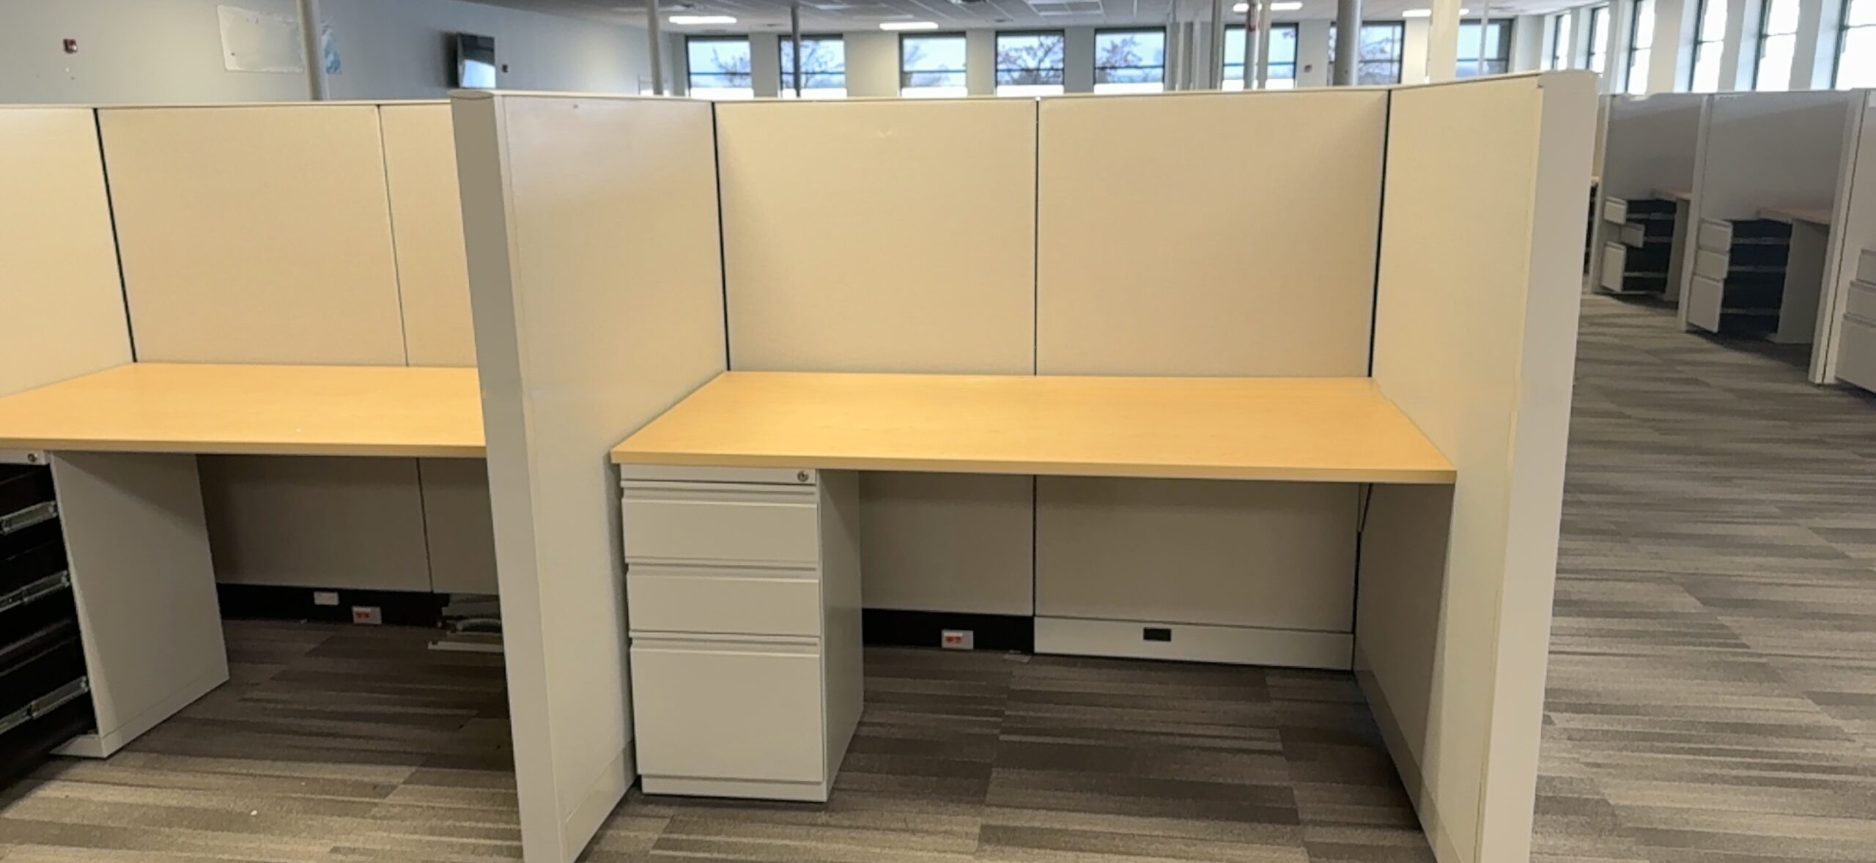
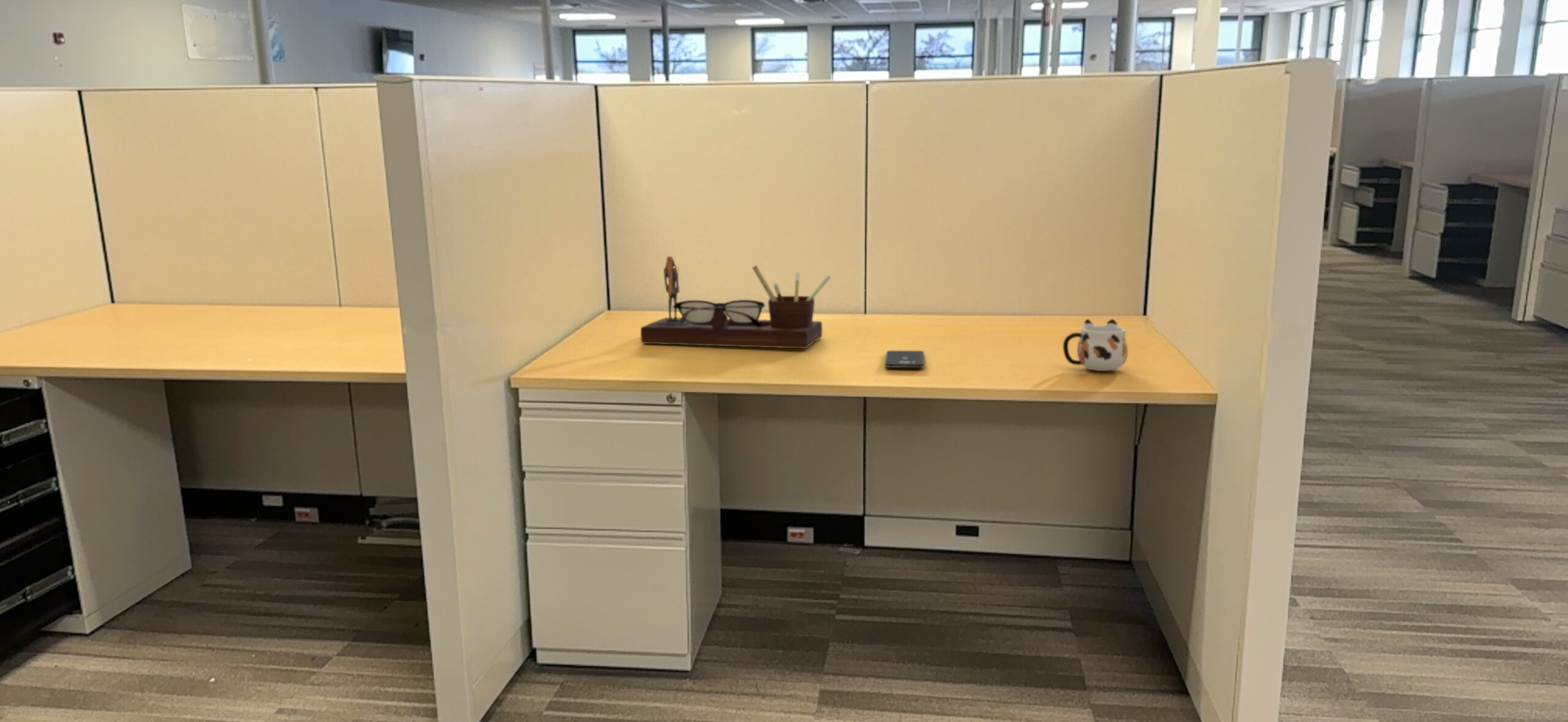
+ desk organizer (738, 300)
+ mug (1095, 344)
+ smartphone (905, 359)
